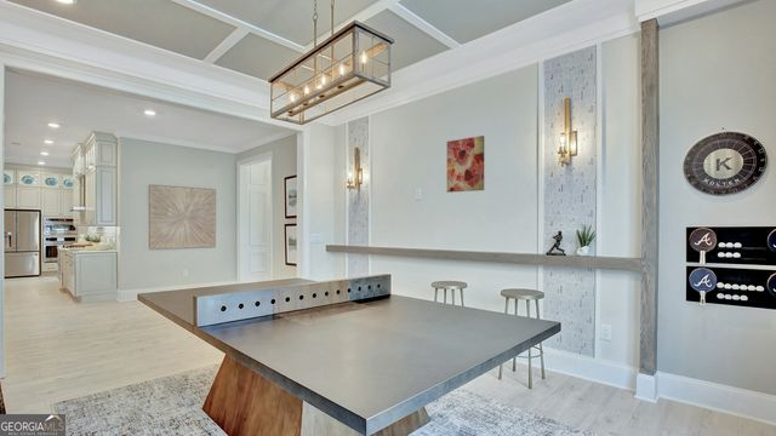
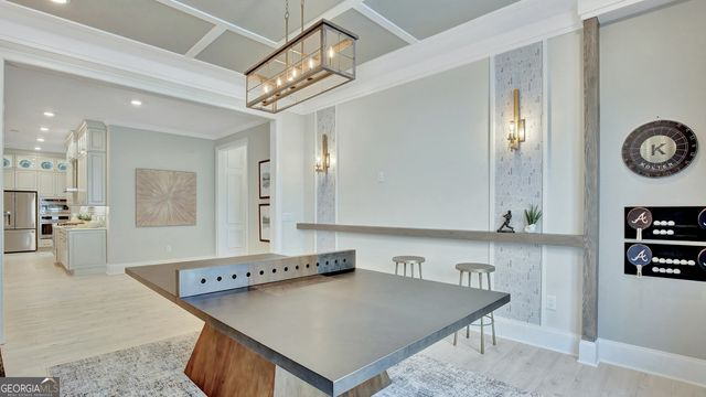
- wall art (464, 165)
